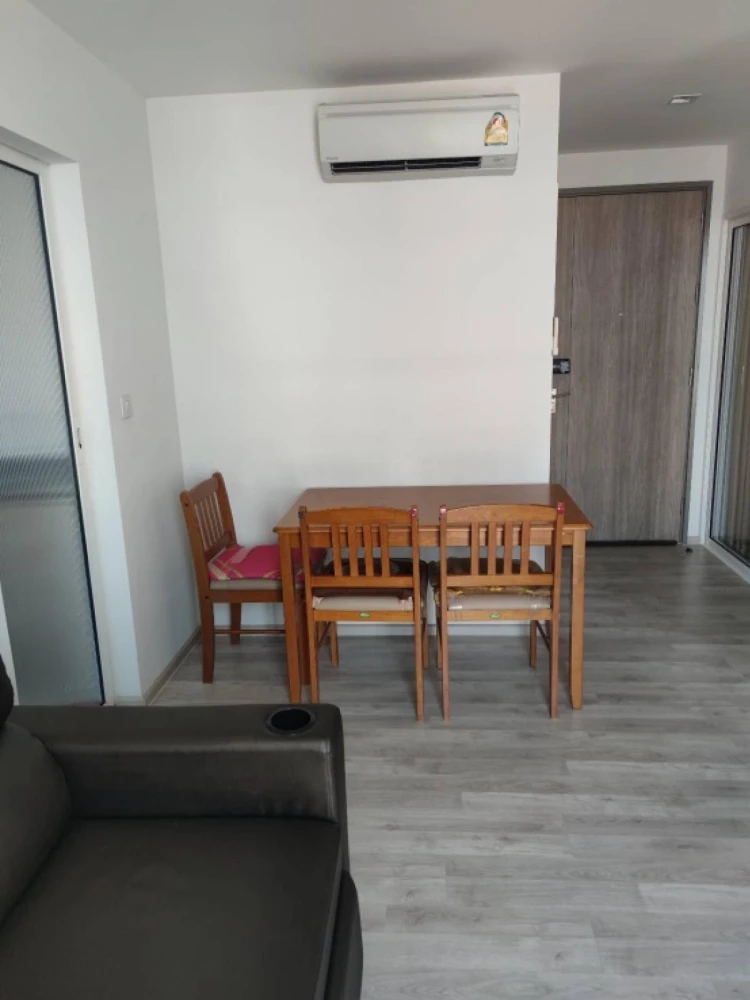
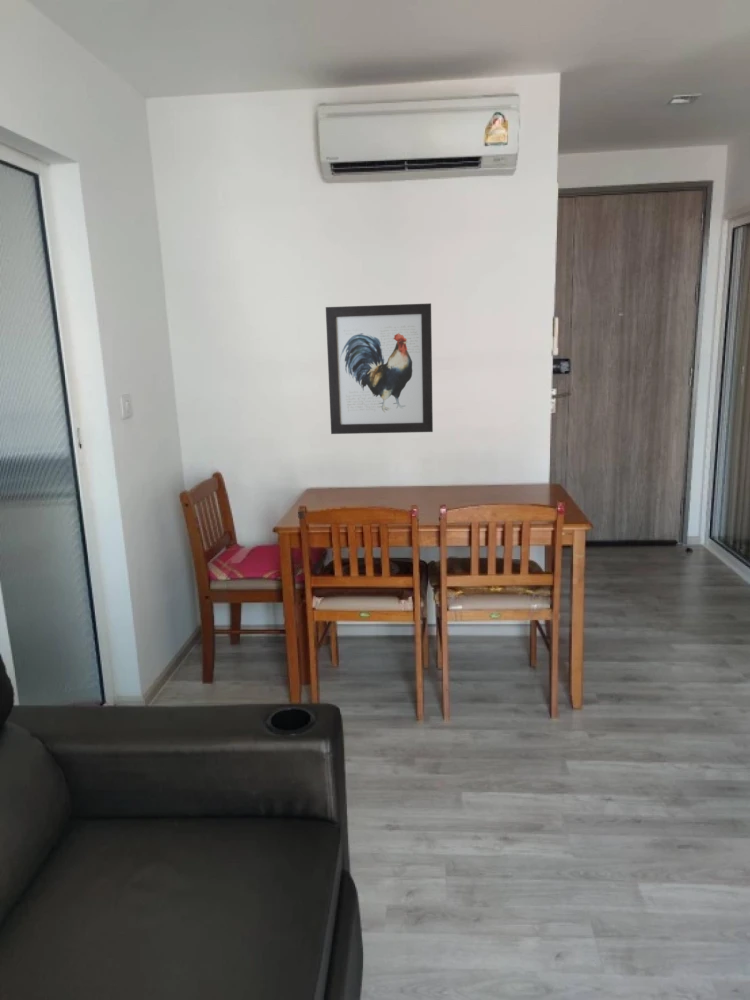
+ wall art (380, 370)
